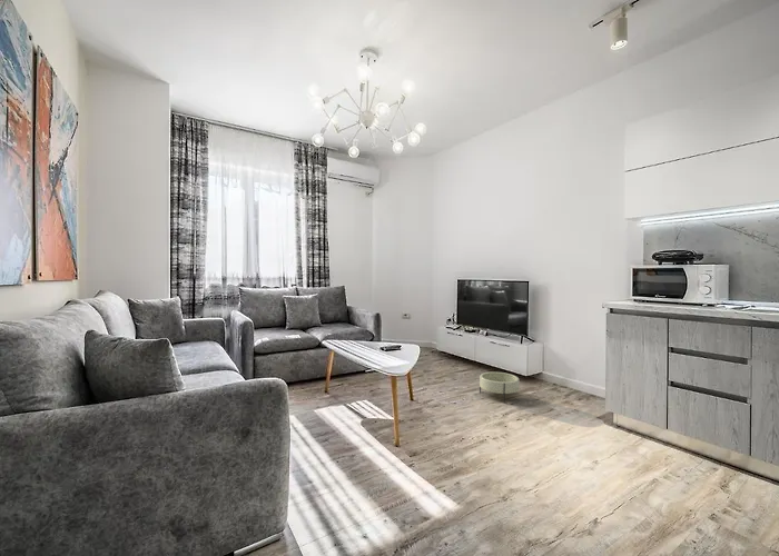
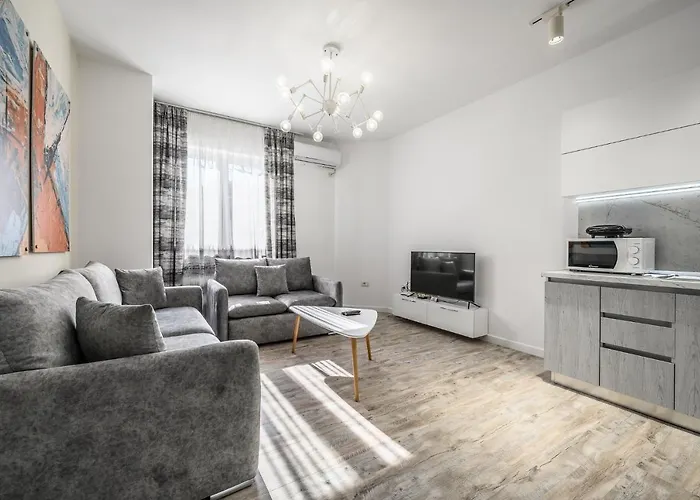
- planter (499, 386)
